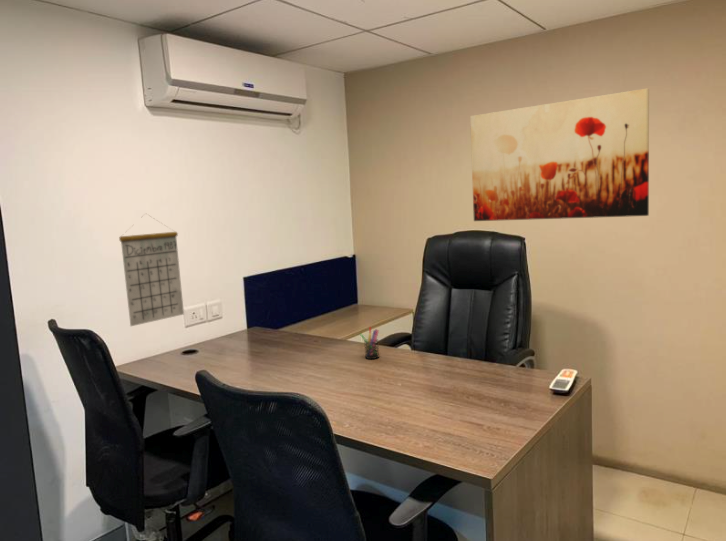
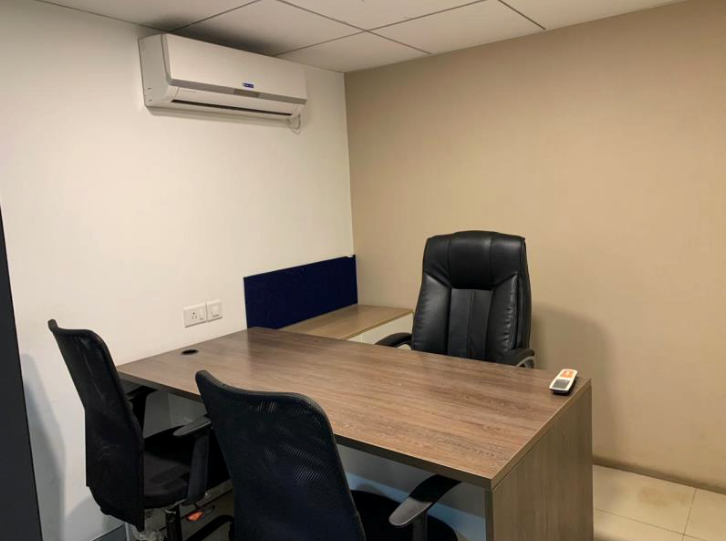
- pen holder (369, 342)
- wall art (552, 161)
- calendar (152, 267)
